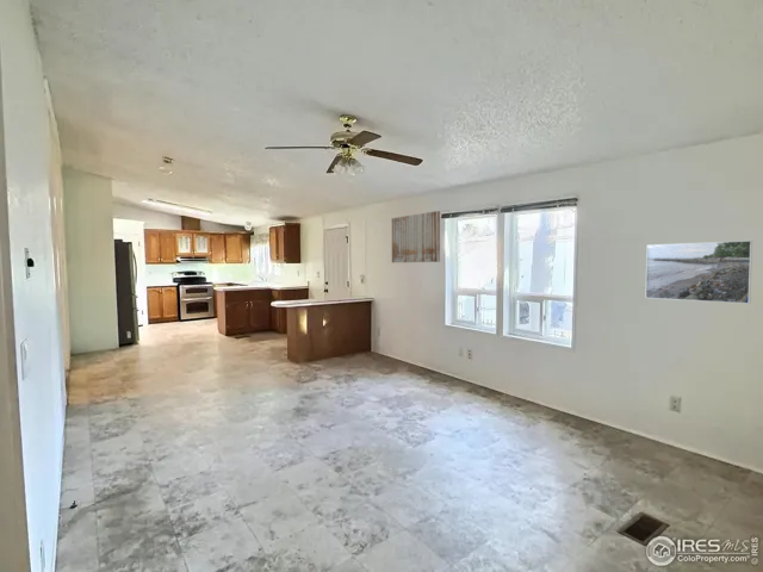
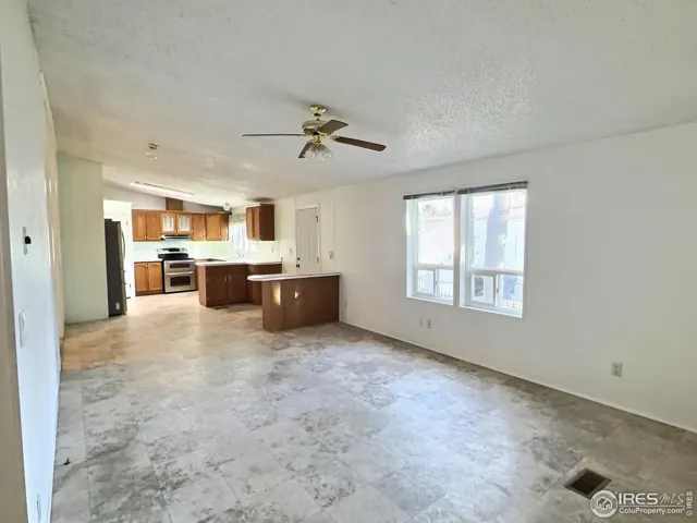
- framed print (694, 272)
- wall art (414, 238)
